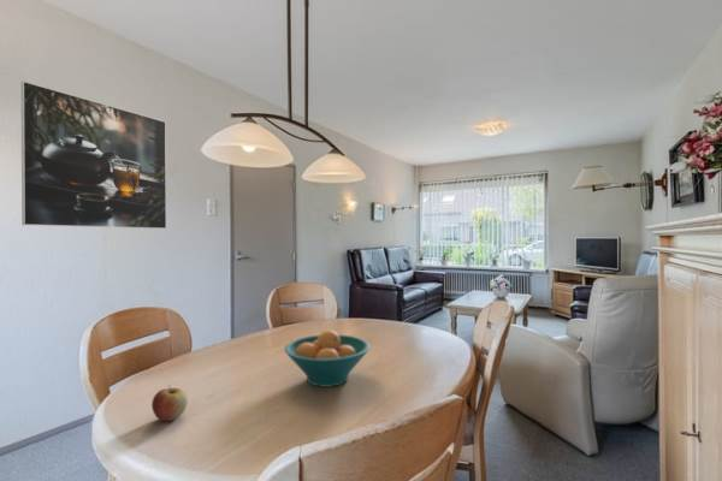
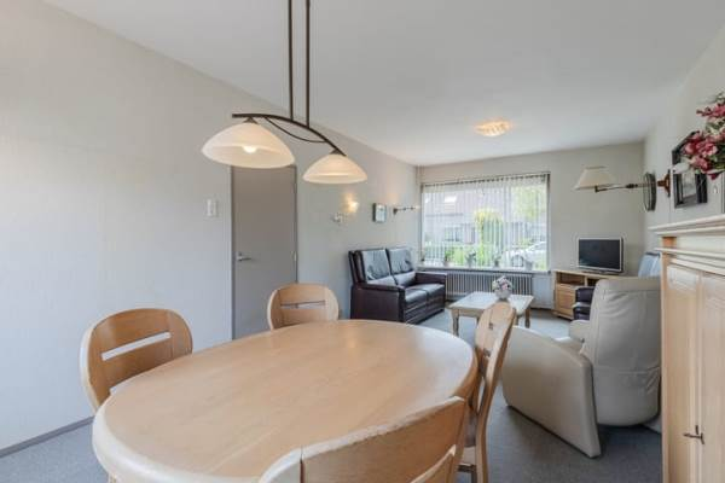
- fruit bowl (327, 355)
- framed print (103, 166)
- apple (170, 402)
